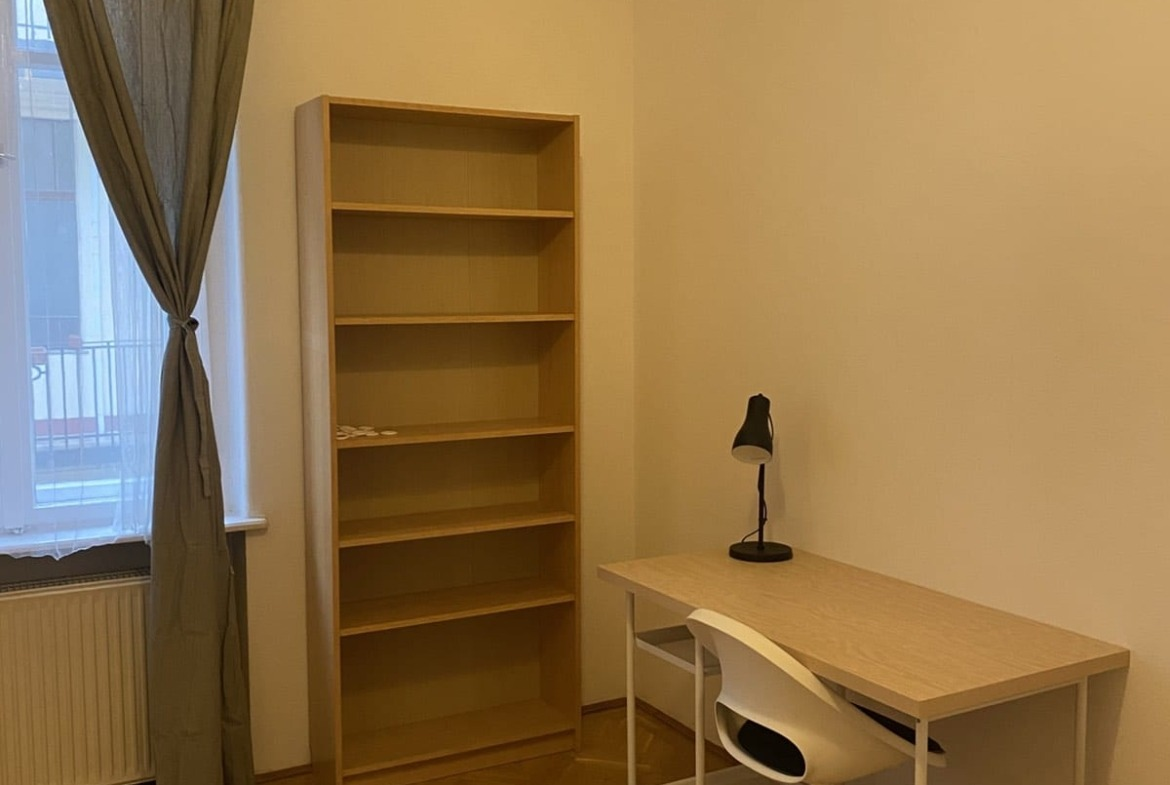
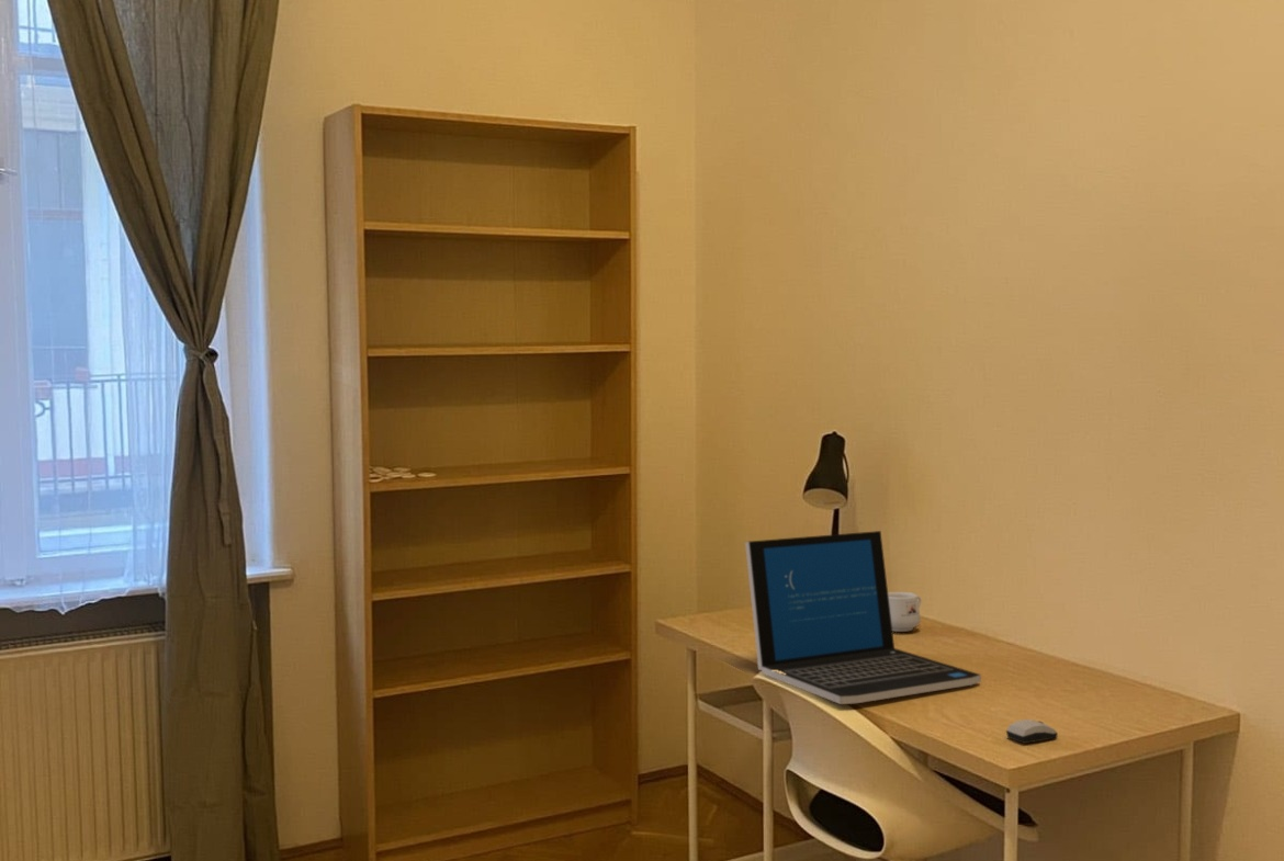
+ computer mouse (1032, 729)
+ laptop (861, 610)
+ mug (902, 611)
